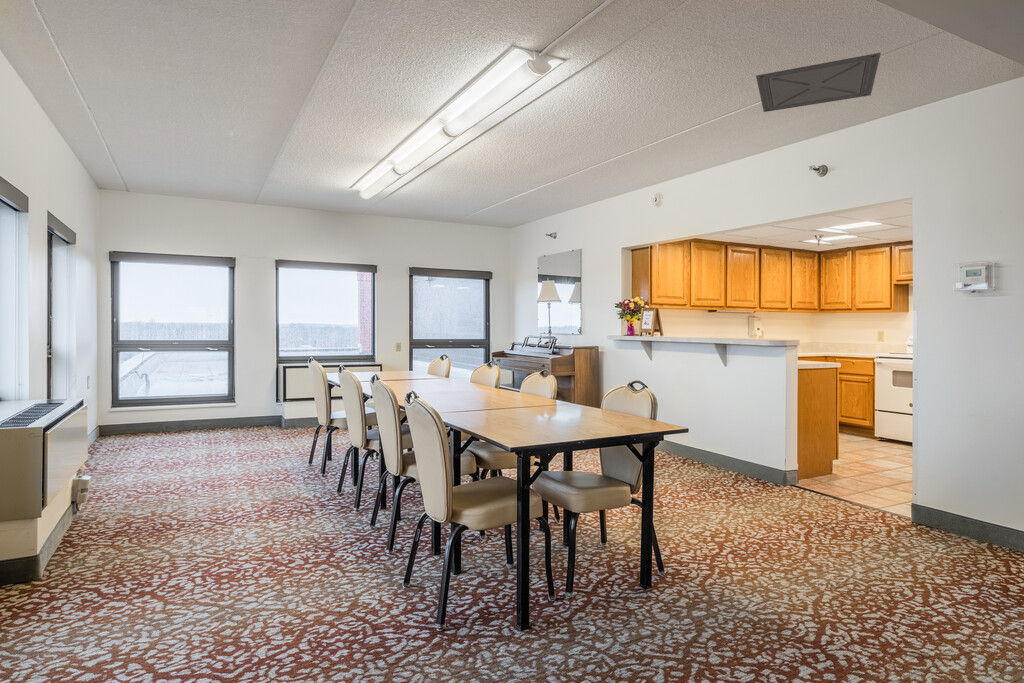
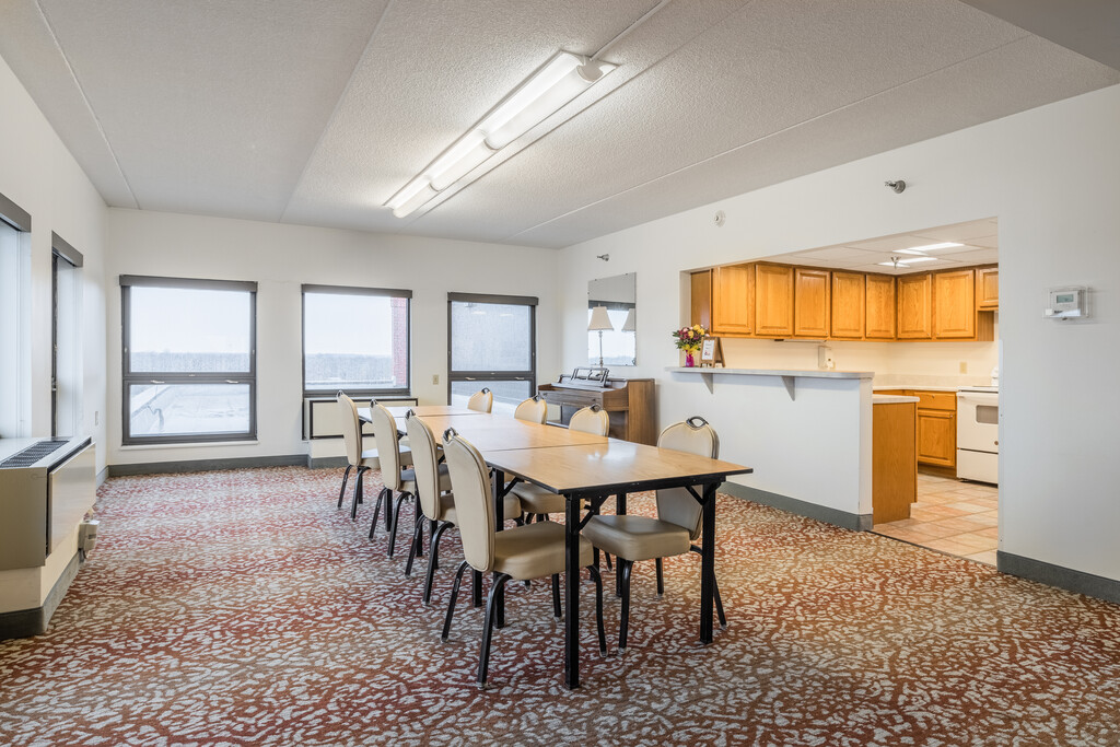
- ceiling vent (815, 85)
